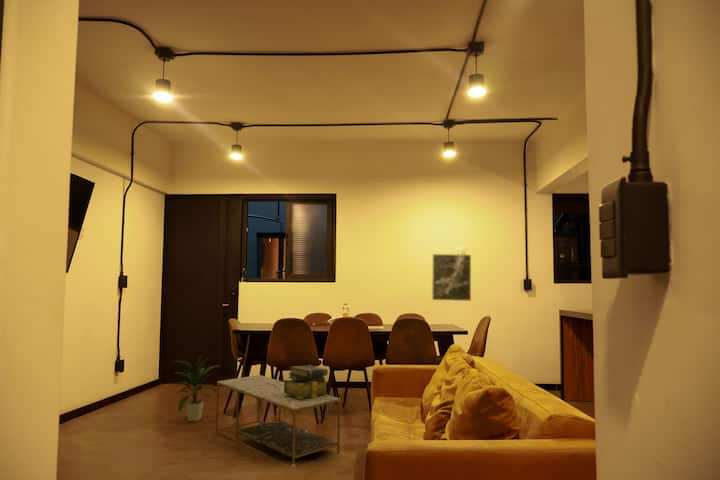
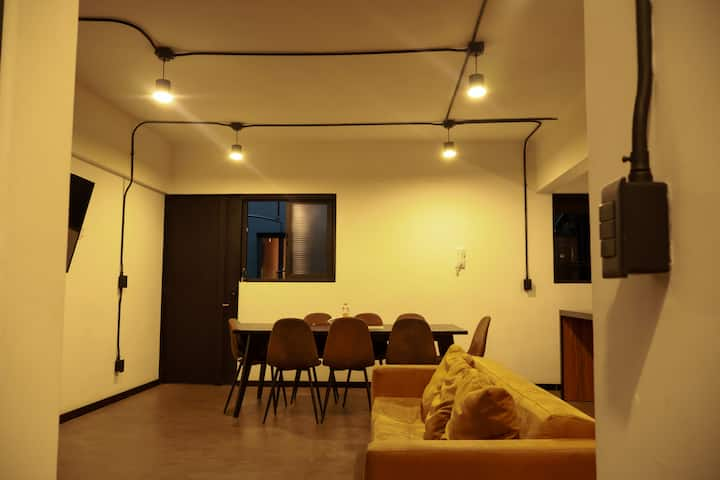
- stack of books (306, 380)
- coffee table (279, 415)
- indoor plant (193, 387)
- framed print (451, 277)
